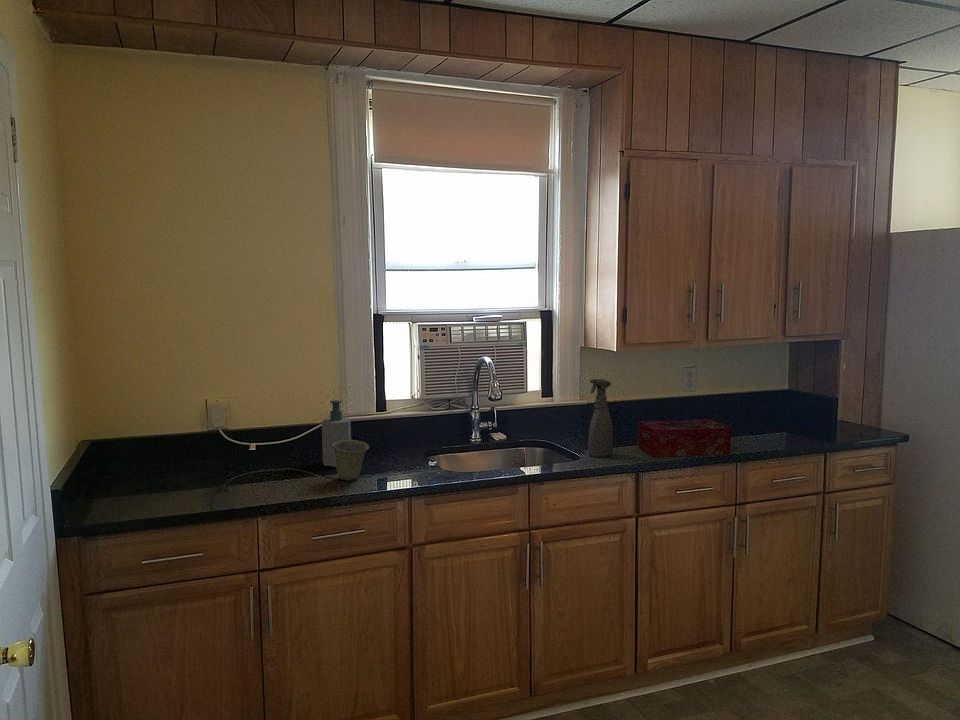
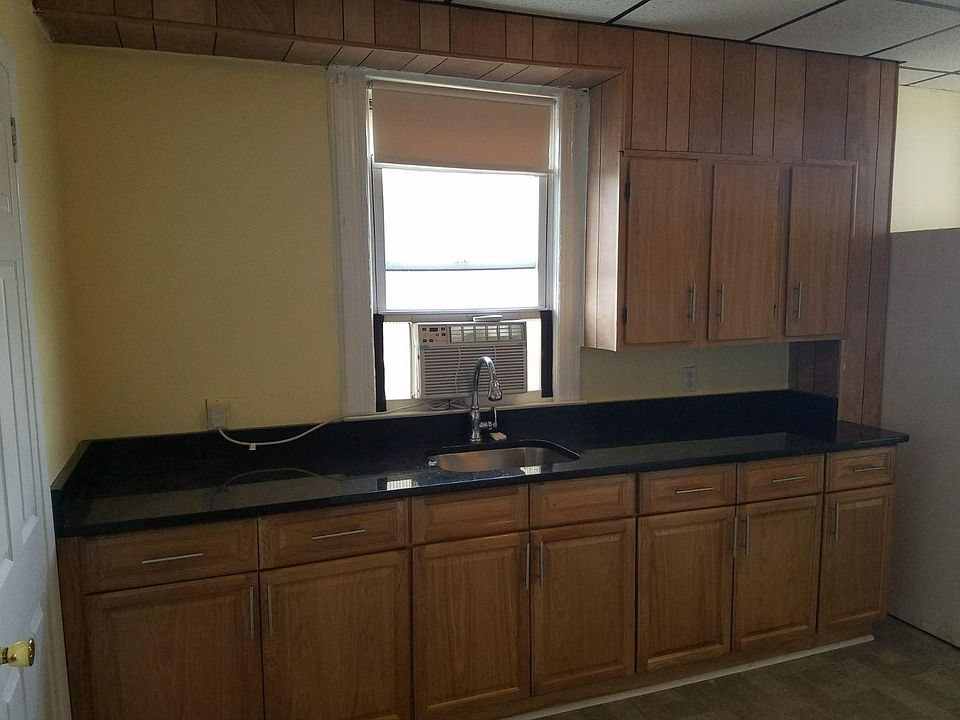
- soap bottle (336, 432)
- spray bottle (601, 416)
- cup (351, 461)
- tissue box (683, 437)
